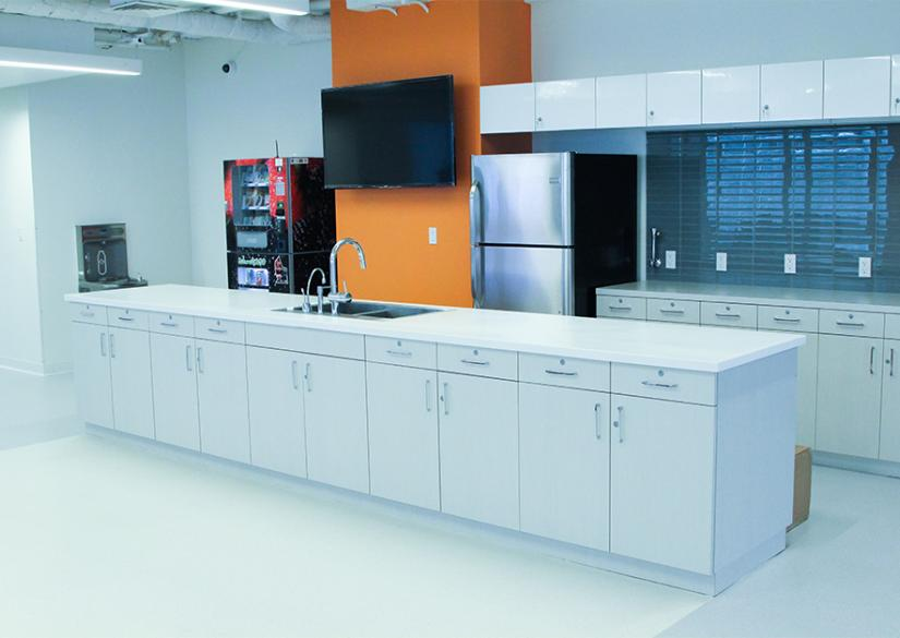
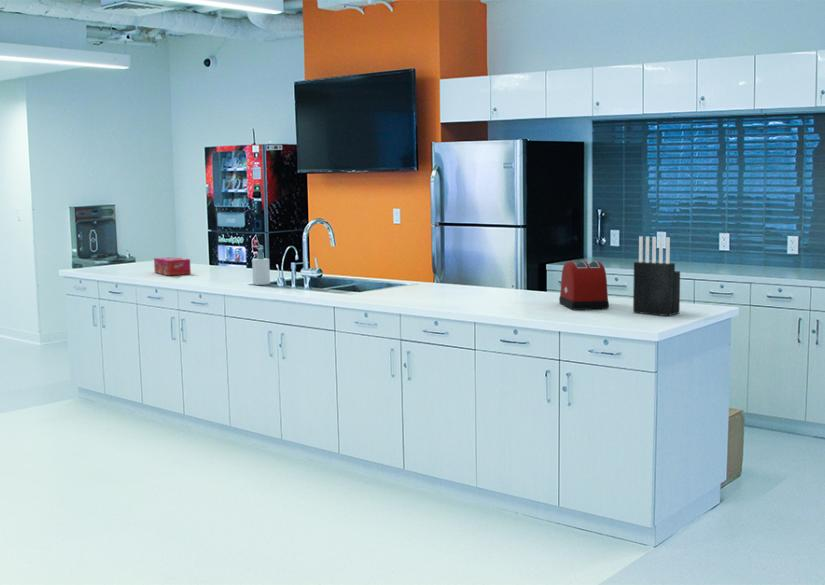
+ knife block (658, 274)
+ toaster (583, 283)
+ tissue box (172, 266)
+ soap bottle (260, 266)
